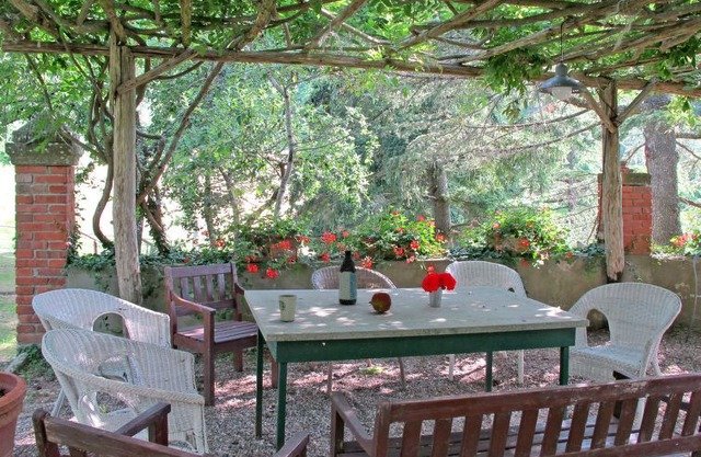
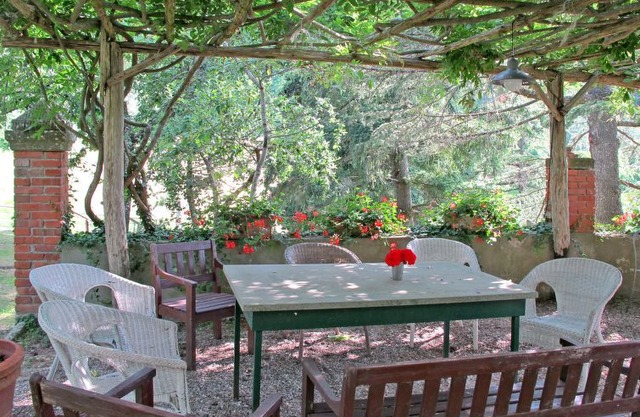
- fruit (379, 301)
- water bottle (347, 276)
- dixie cup (287, 307)
